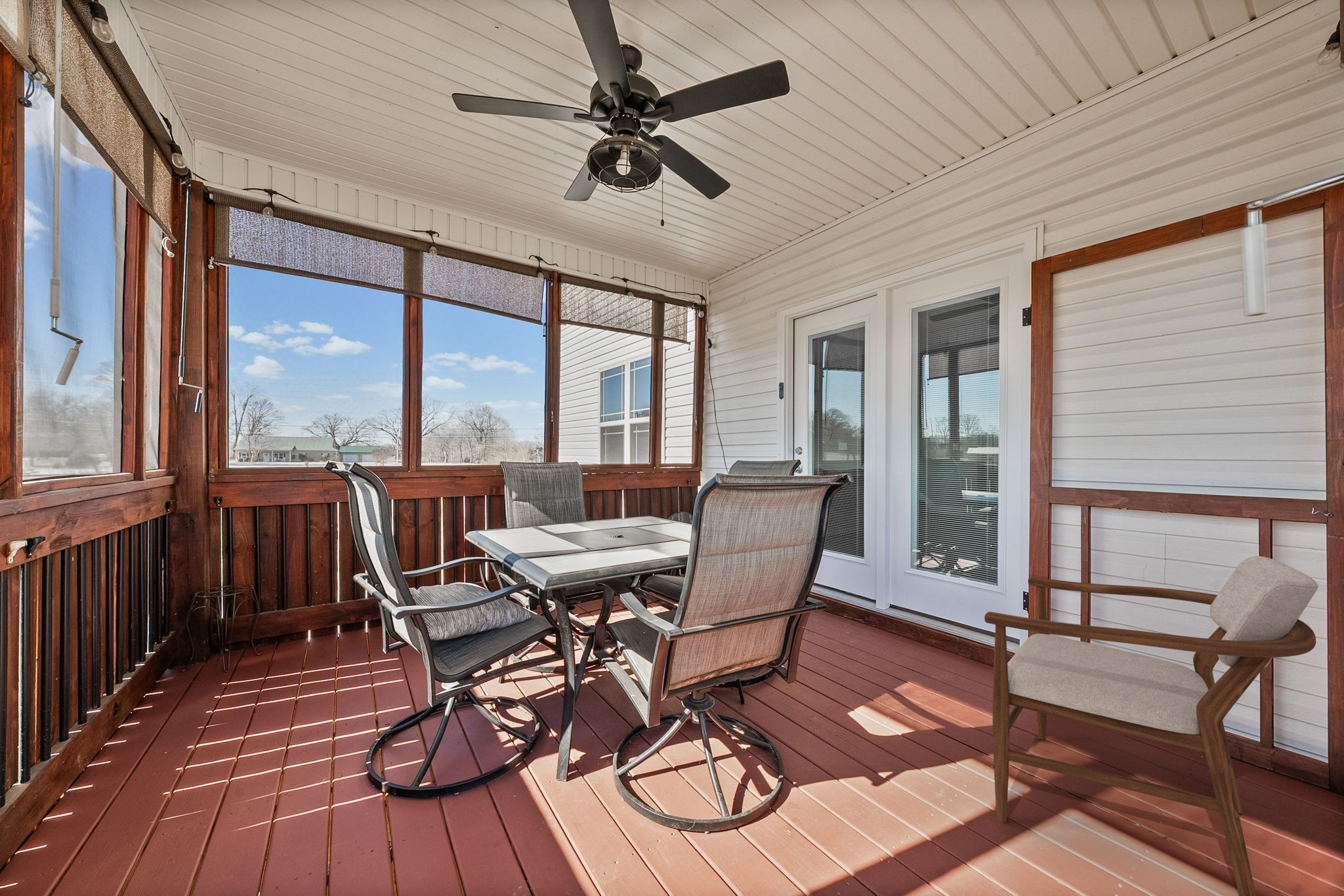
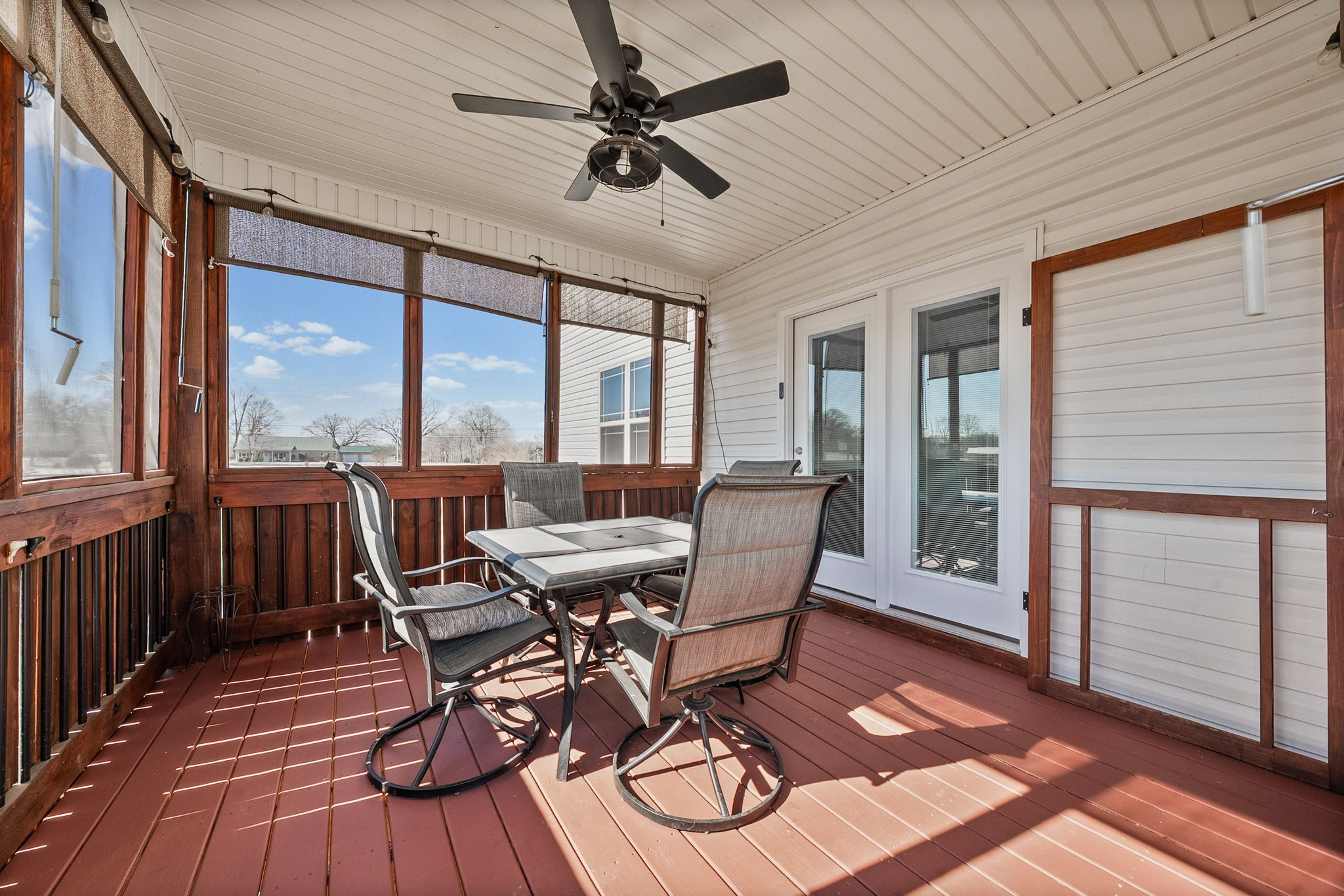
- armchair (1141, 685)
